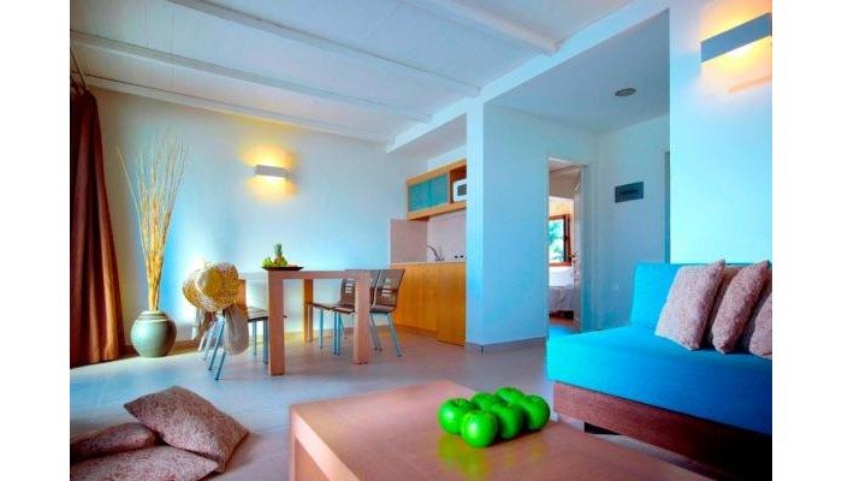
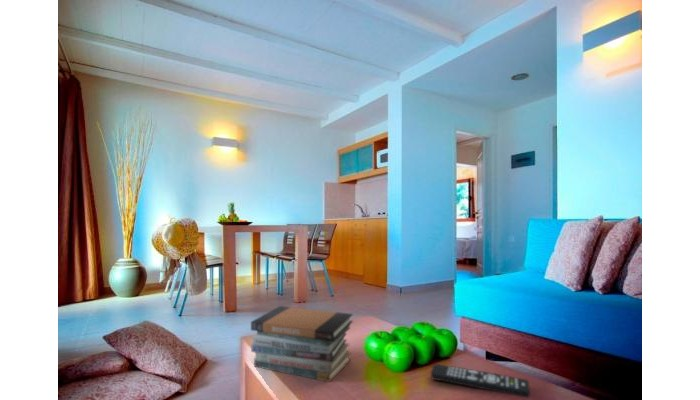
+ remote control (478, 379)
+ book stack (302, 340)
